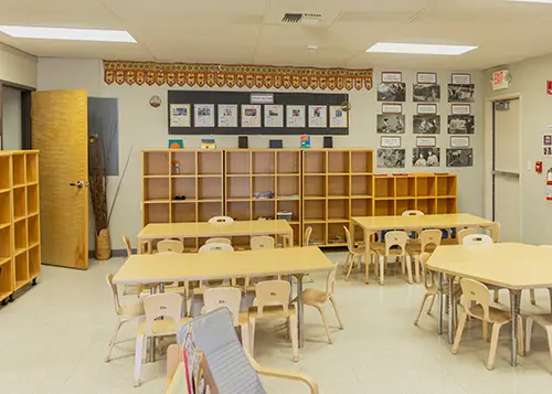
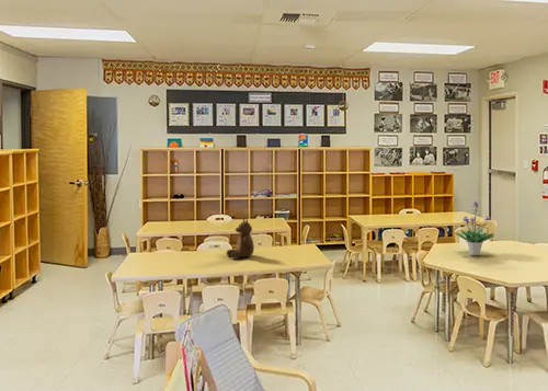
+ potted plant (475, 228)
+ teddy bear (240, 237)
